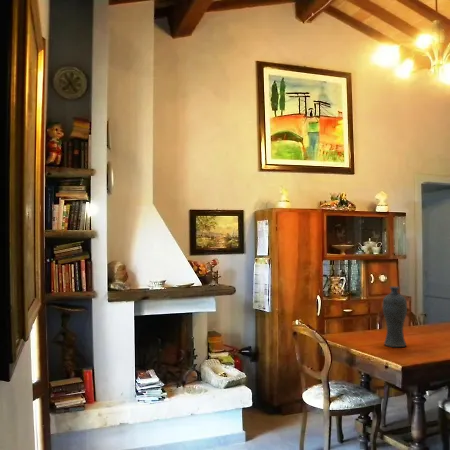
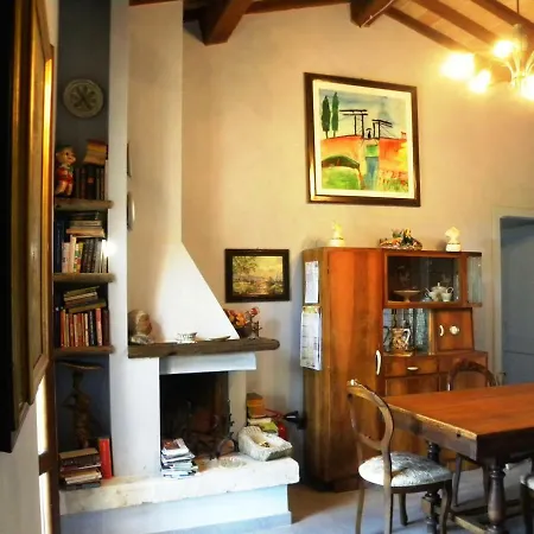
- vase (394, 316)
